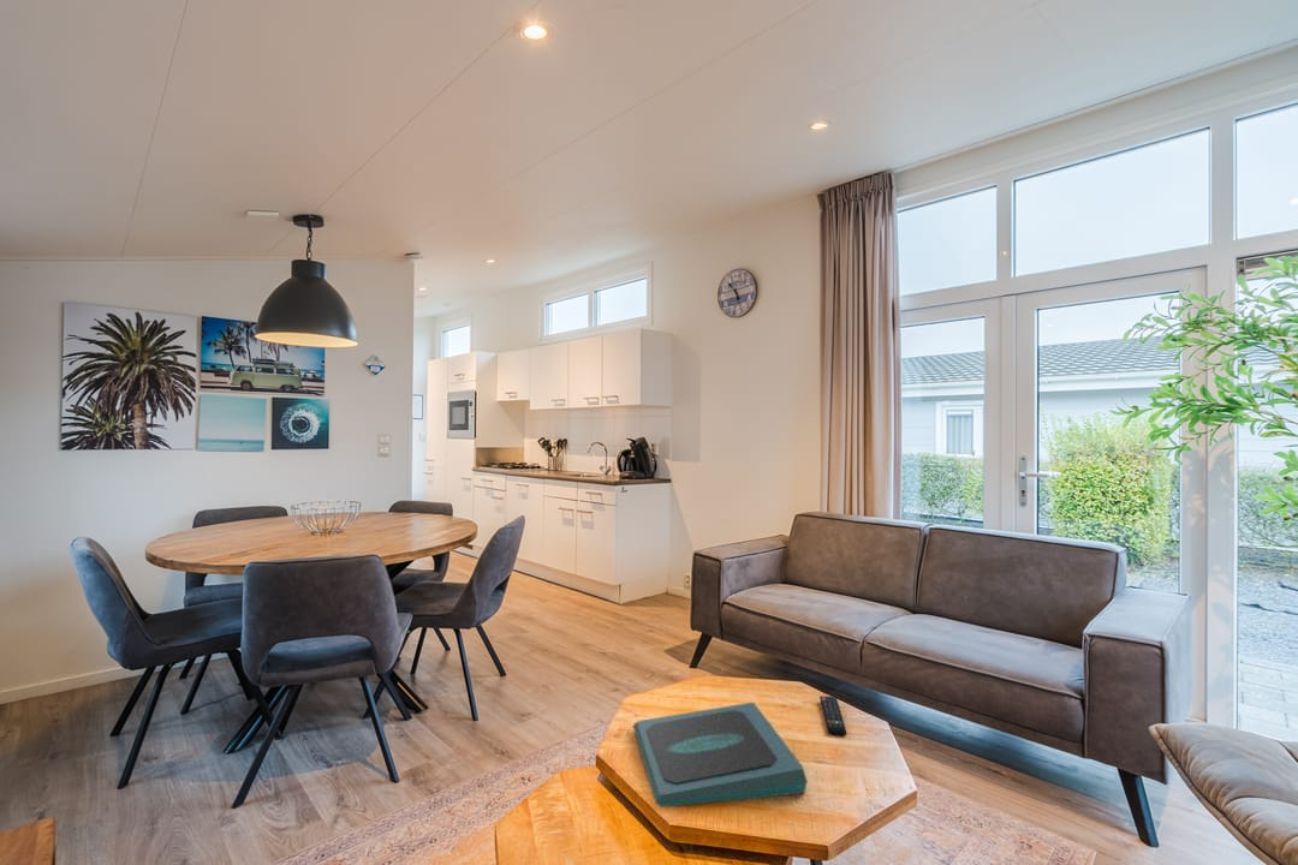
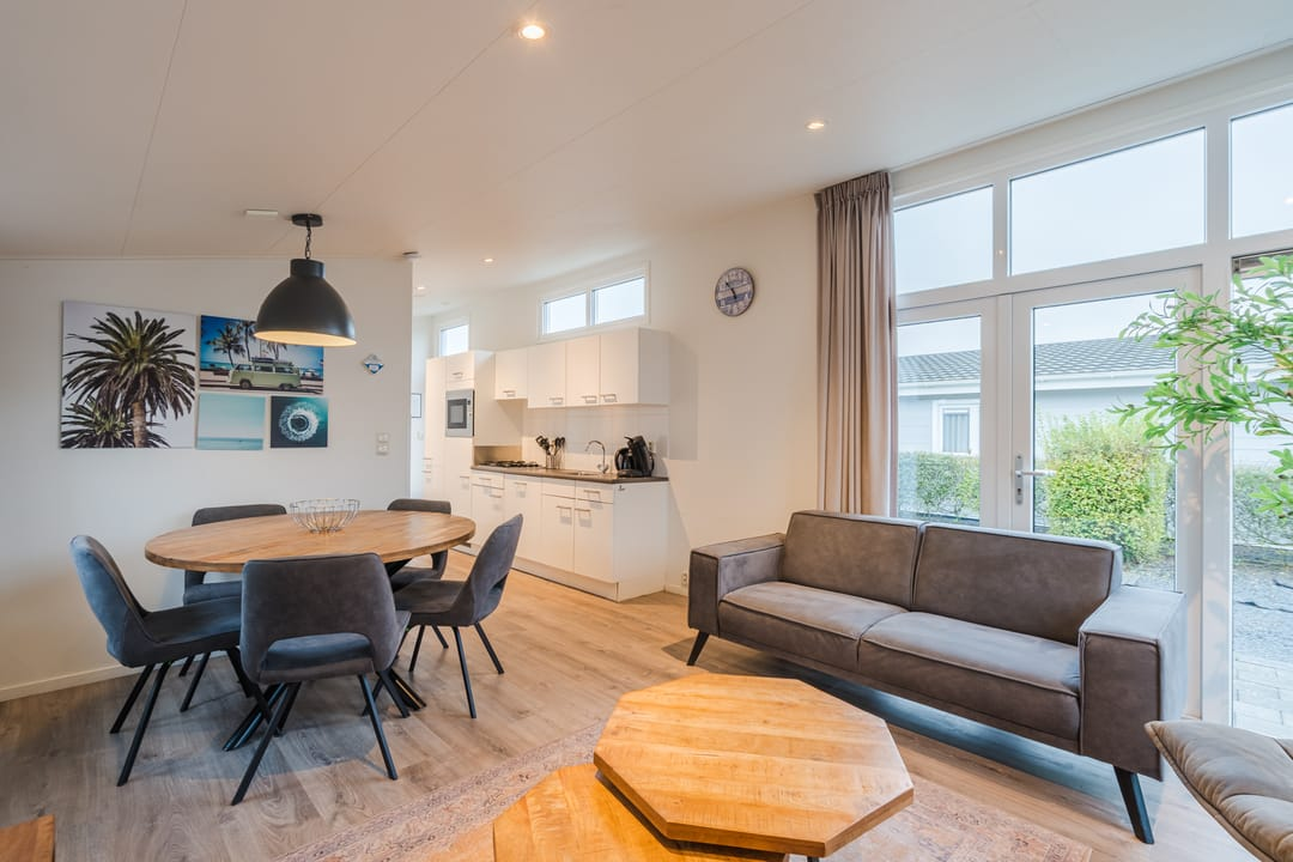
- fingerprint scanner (711, 747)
- remote control (832, 715)
